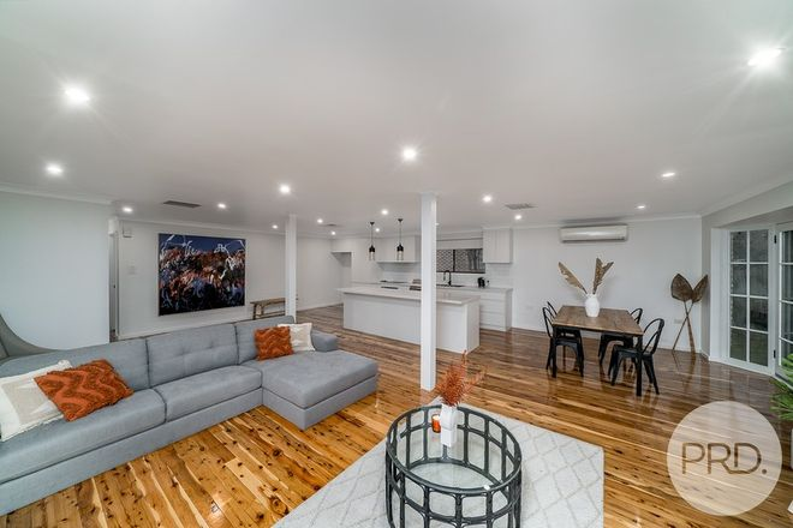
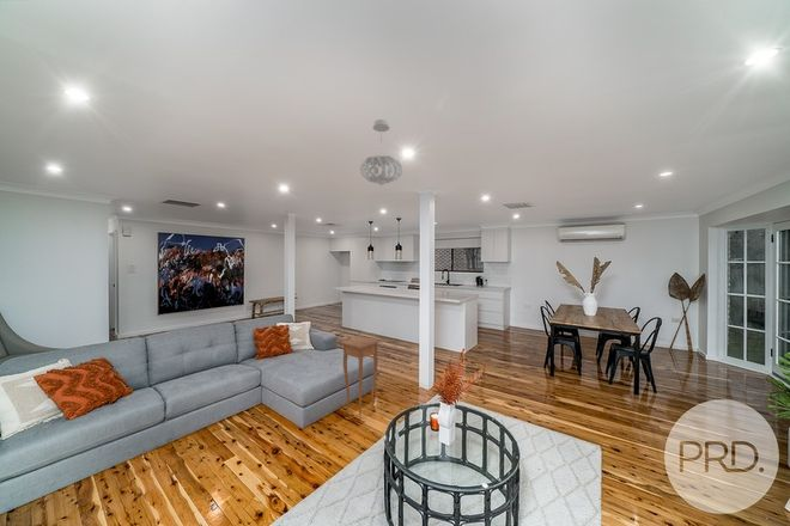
+ pendant light (381, 154)
+ side table (360, 375)
